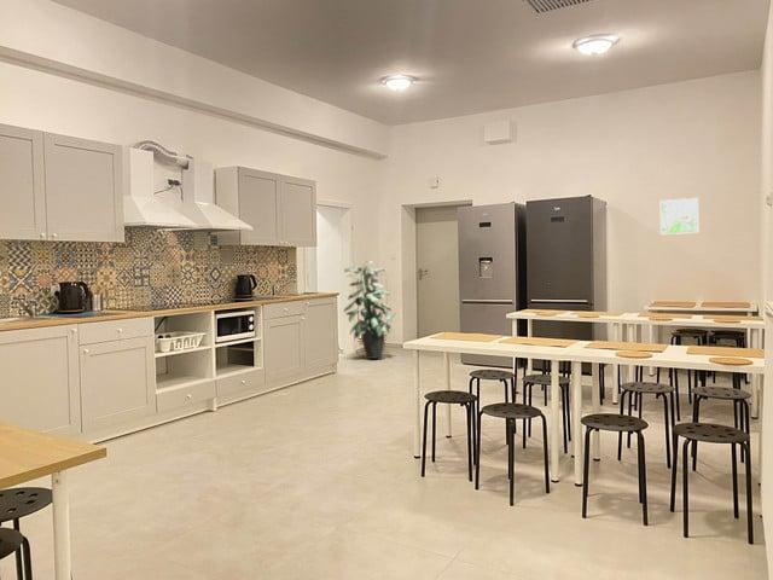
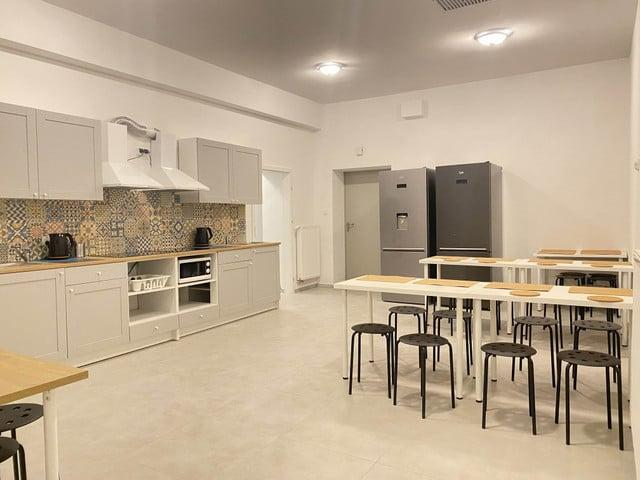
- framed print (679, 216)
- indoor plant (368, 309)
